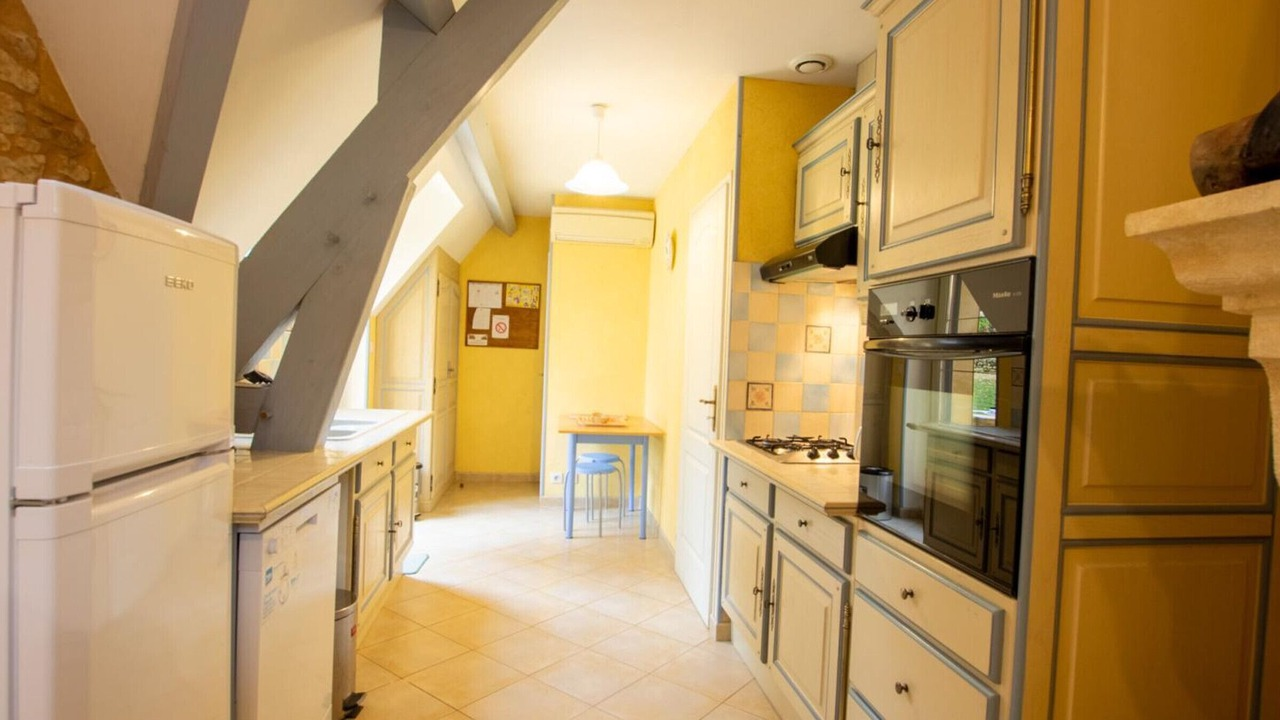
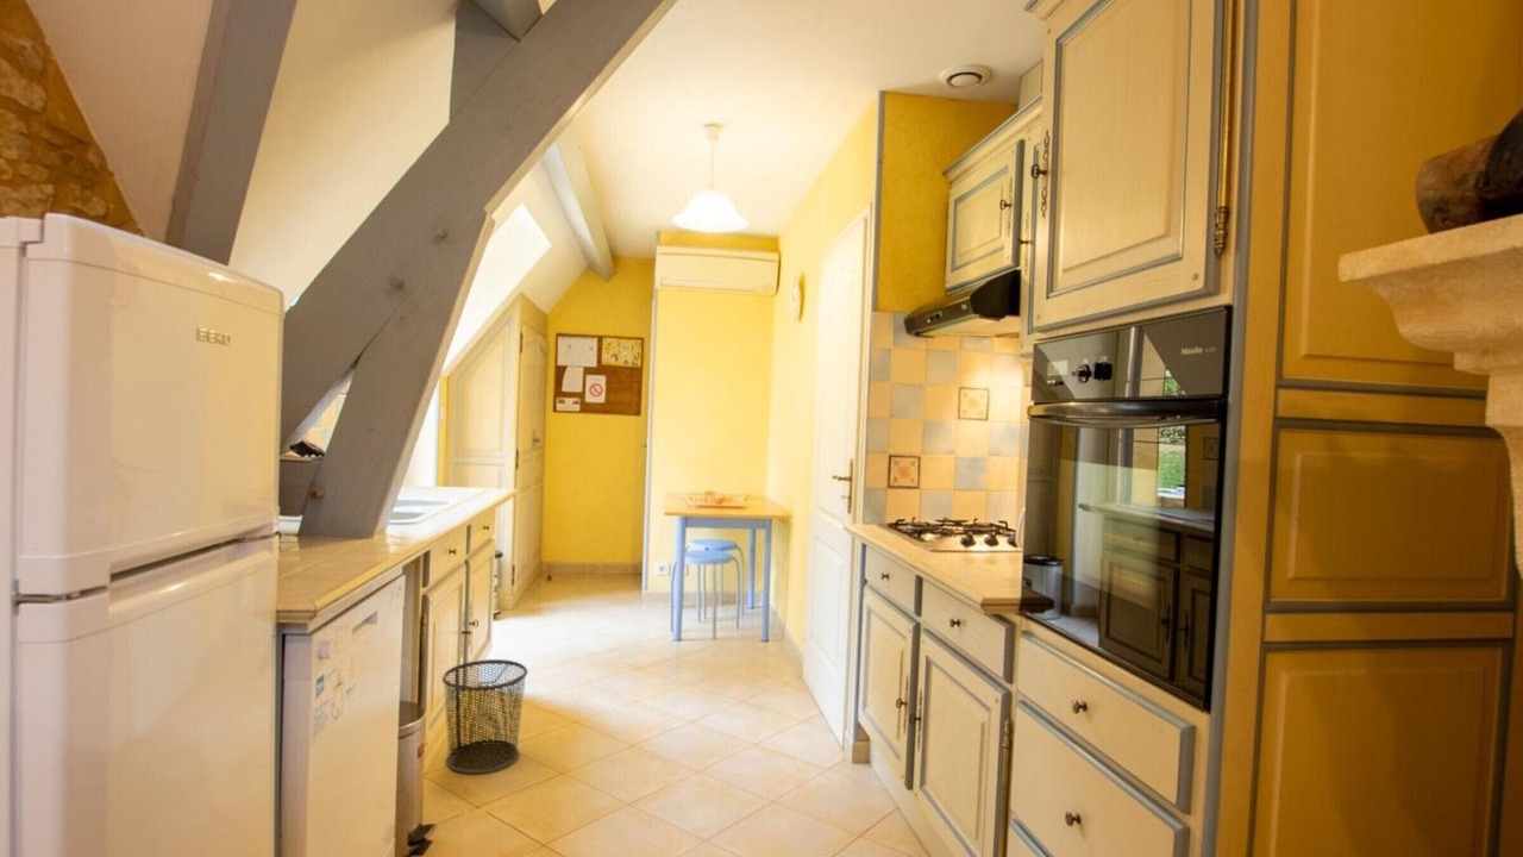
+ waste bin (484, 714)
